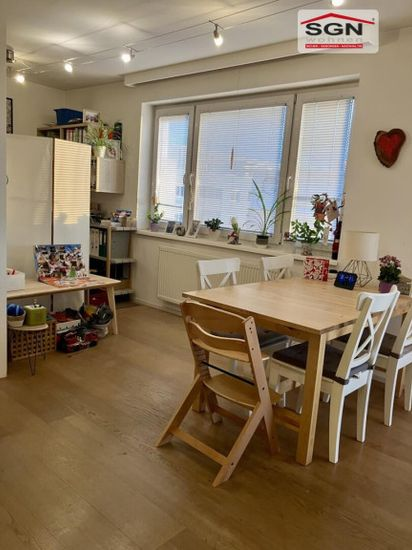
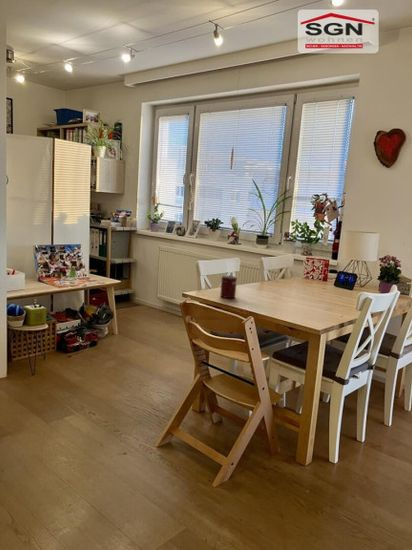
+ mug (227, 287)
